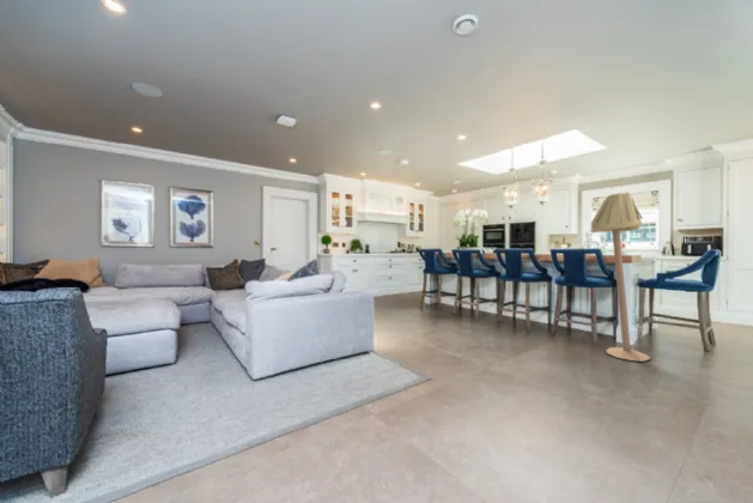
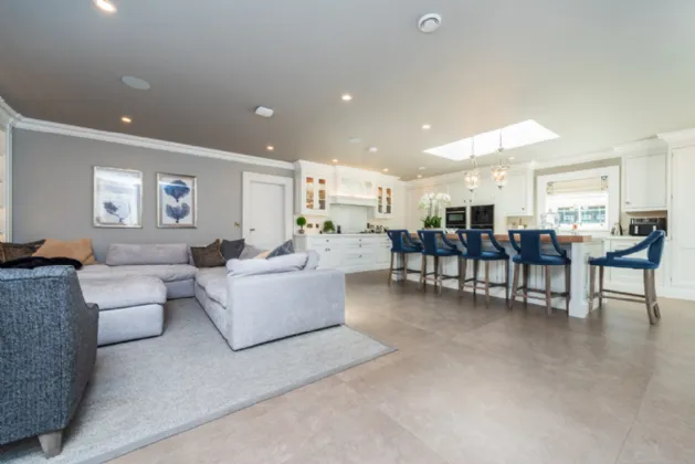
- floor lamp (618, 273)
